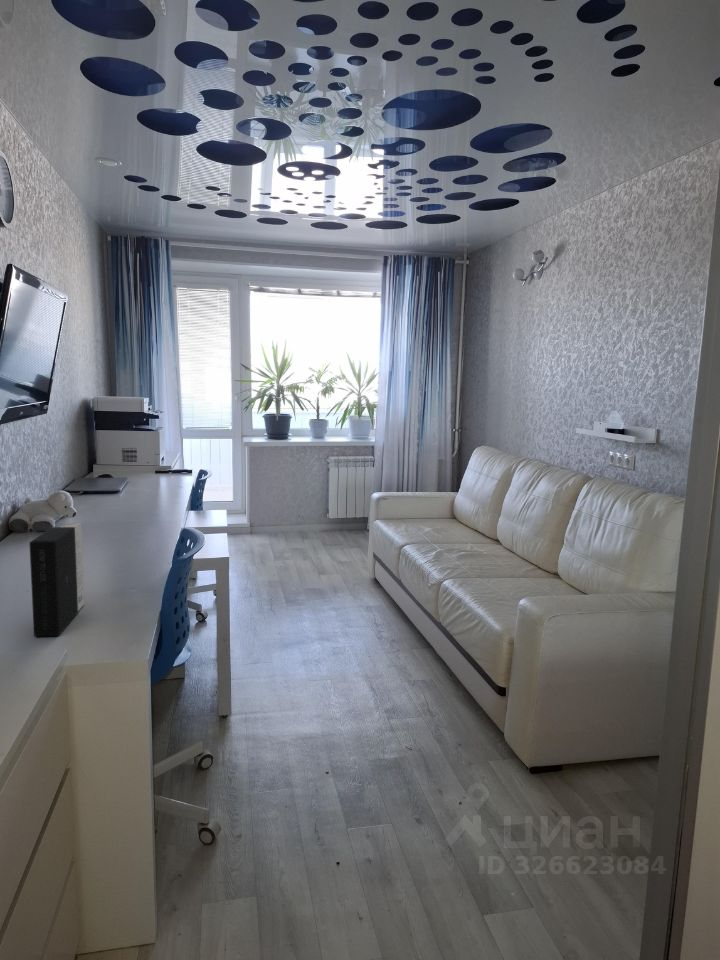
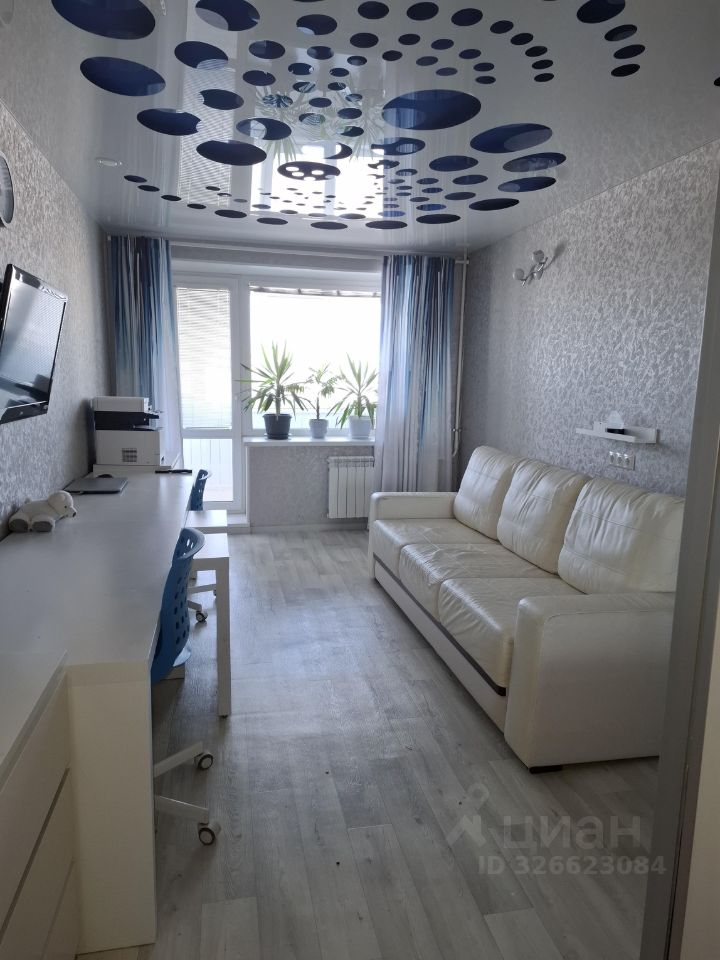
- book (59, 575)
